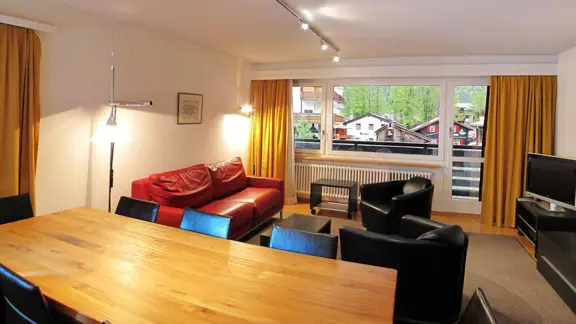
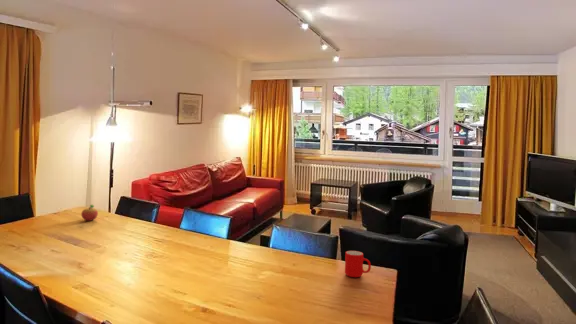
+ cup (358, 265)
+ fruit (89, 212)
